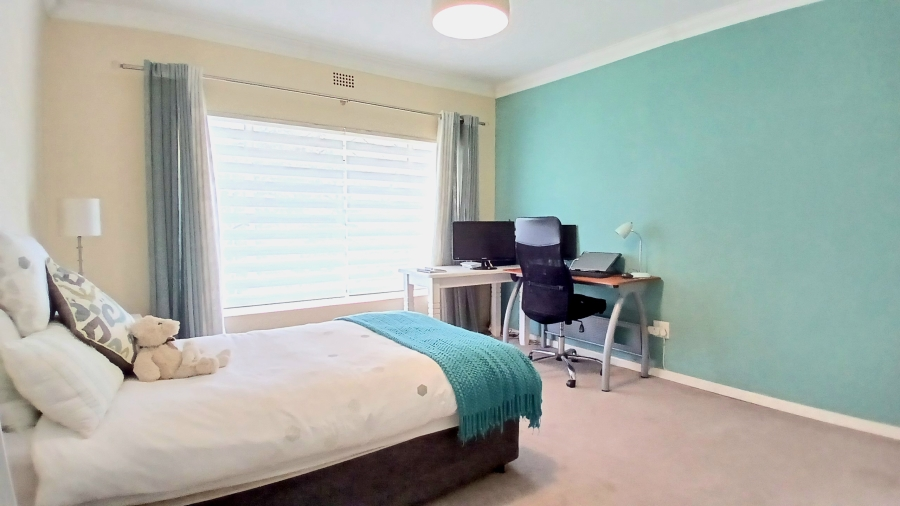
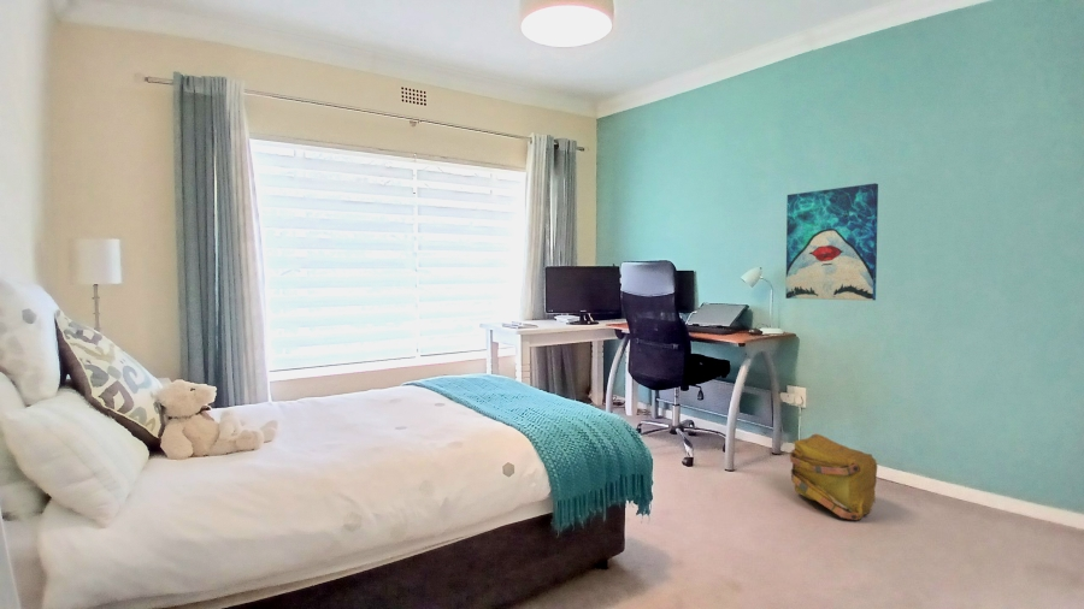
+ wall art (829, 244)
+ backpack (825, 472)
